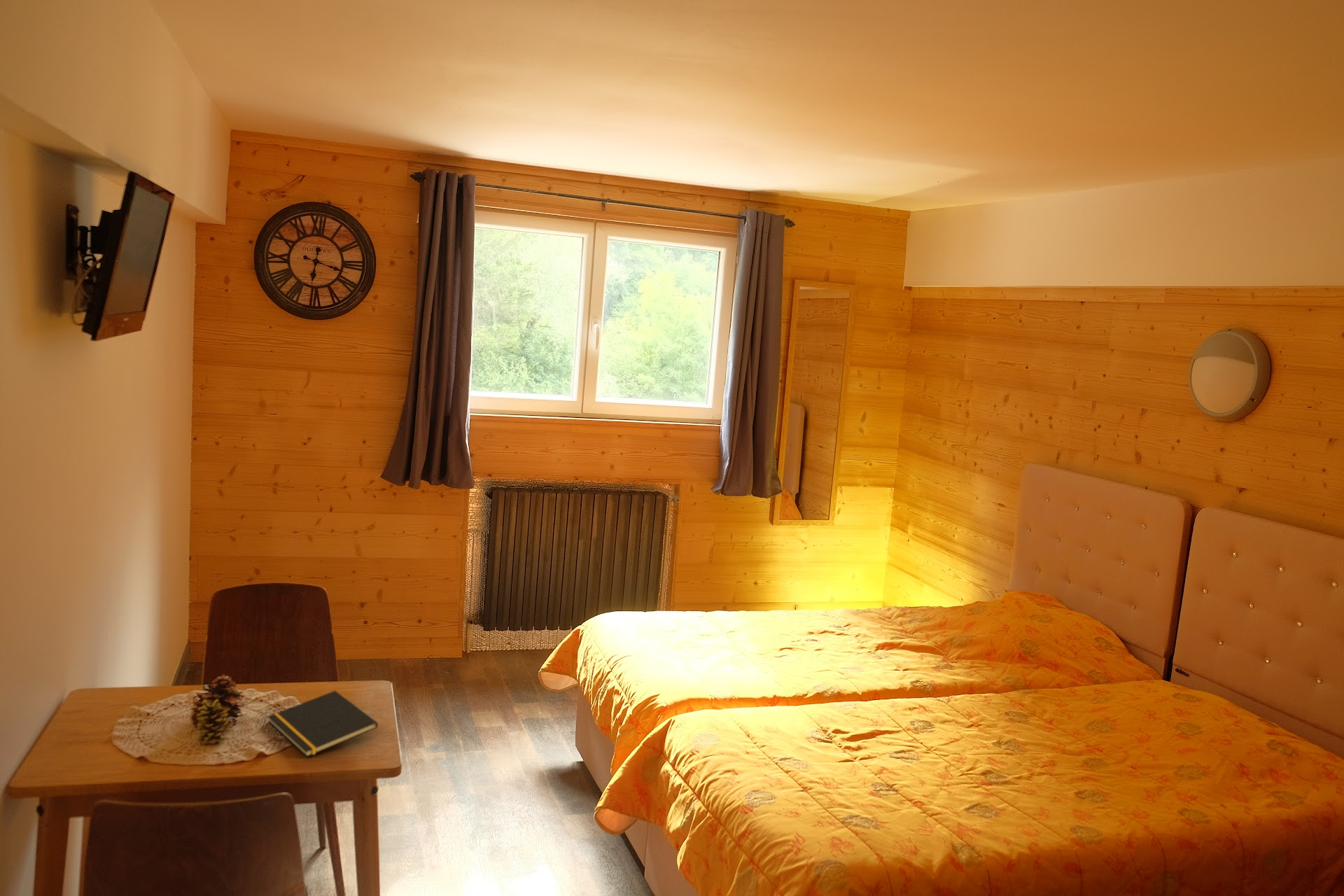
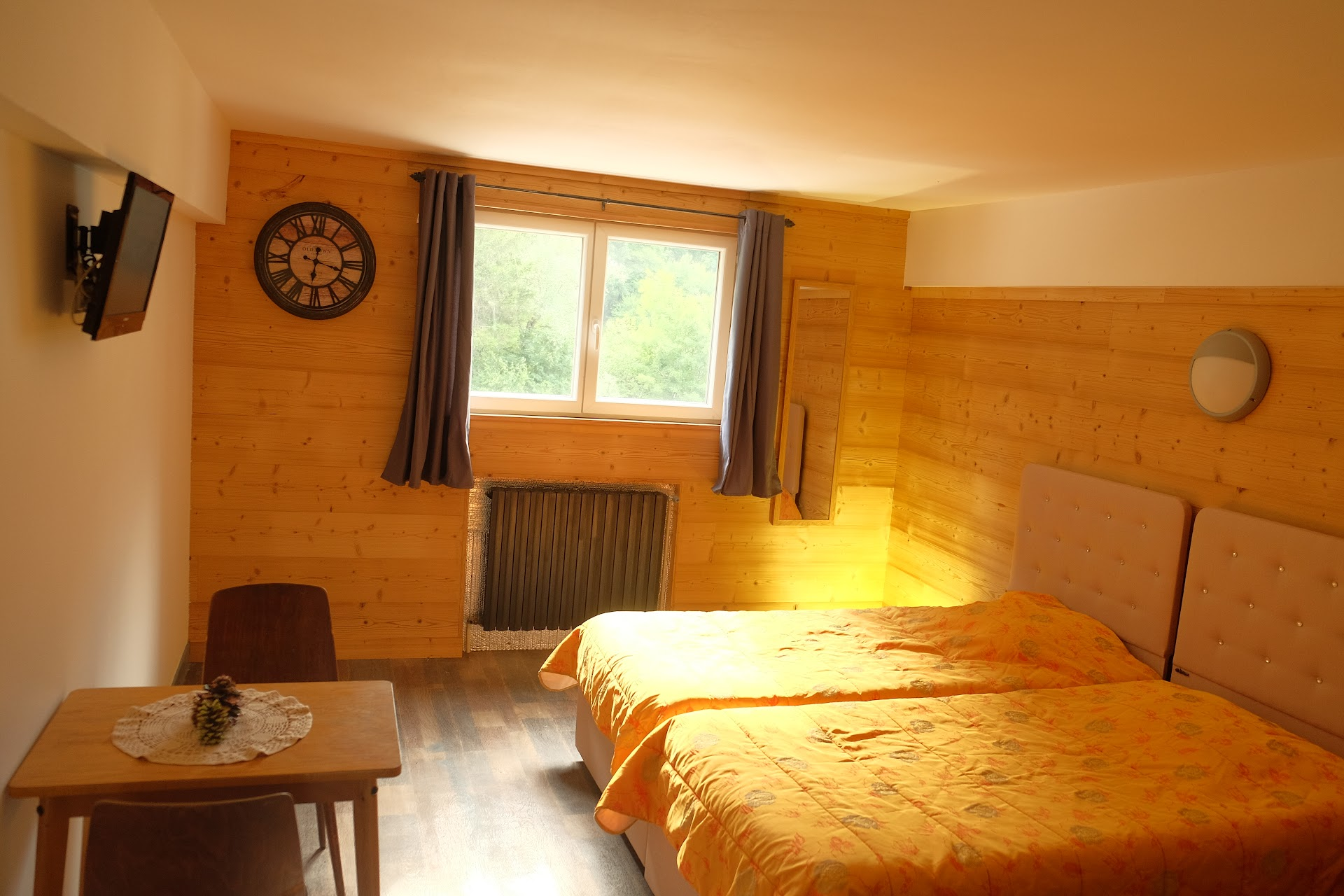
- notepad (322, 722)
